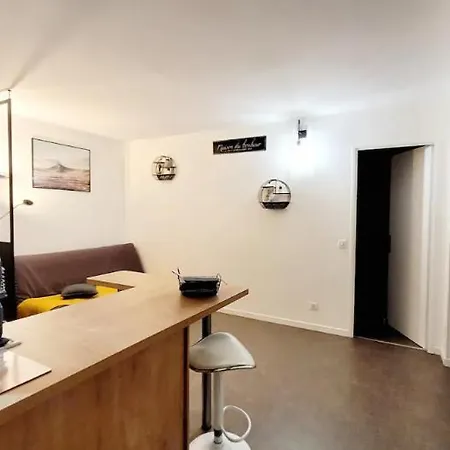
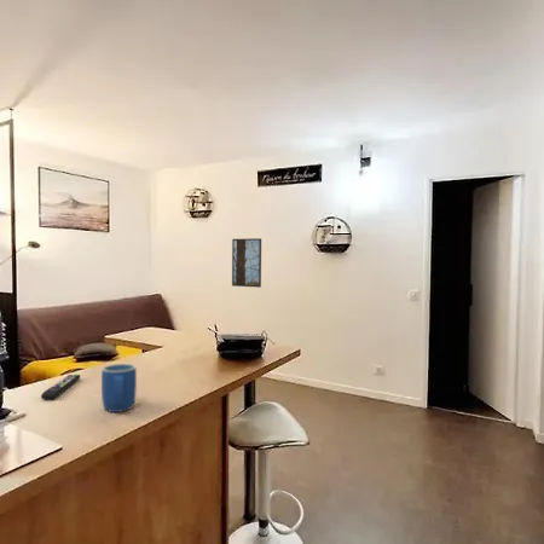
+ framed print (245, 262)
+ mug (118, 388)
+ remote control (62, 386)
